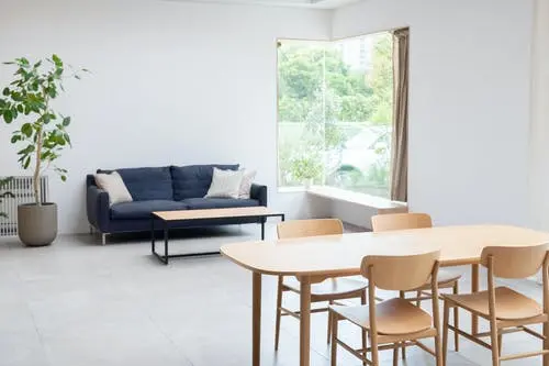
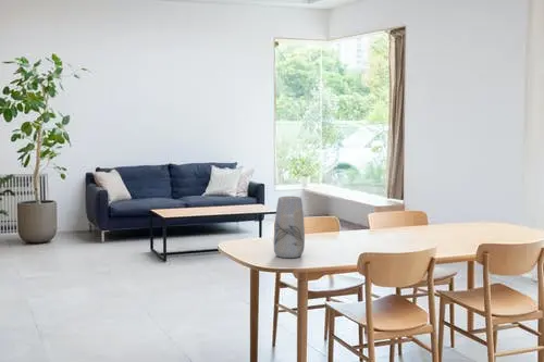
+ vase (288, 226)
